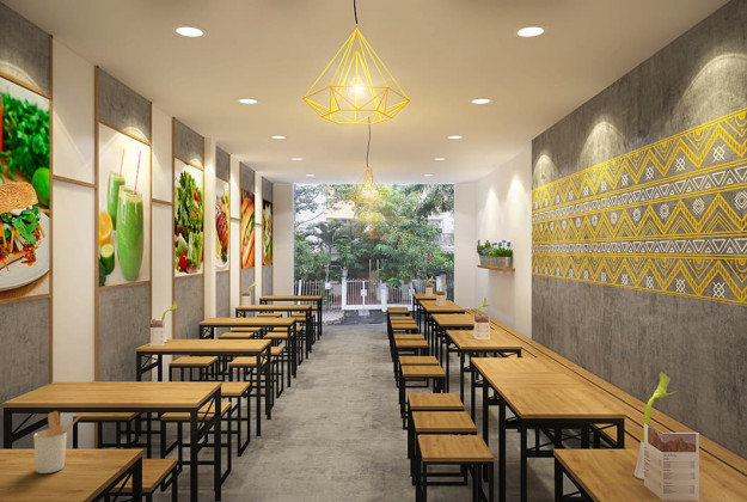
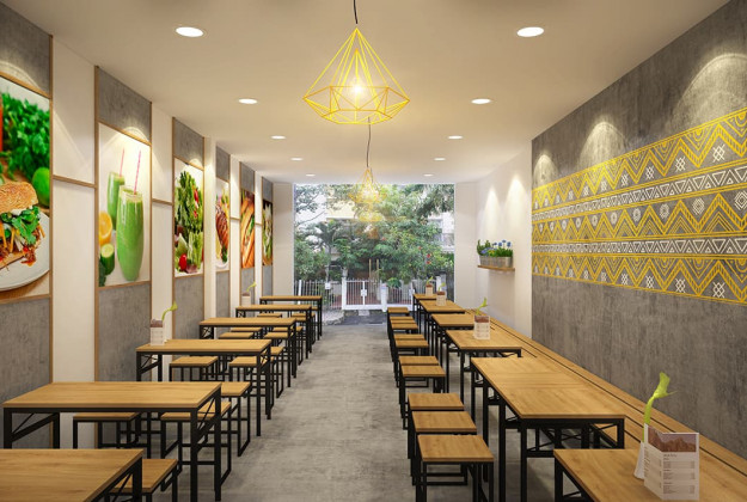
- utensil holder (59, 440)
